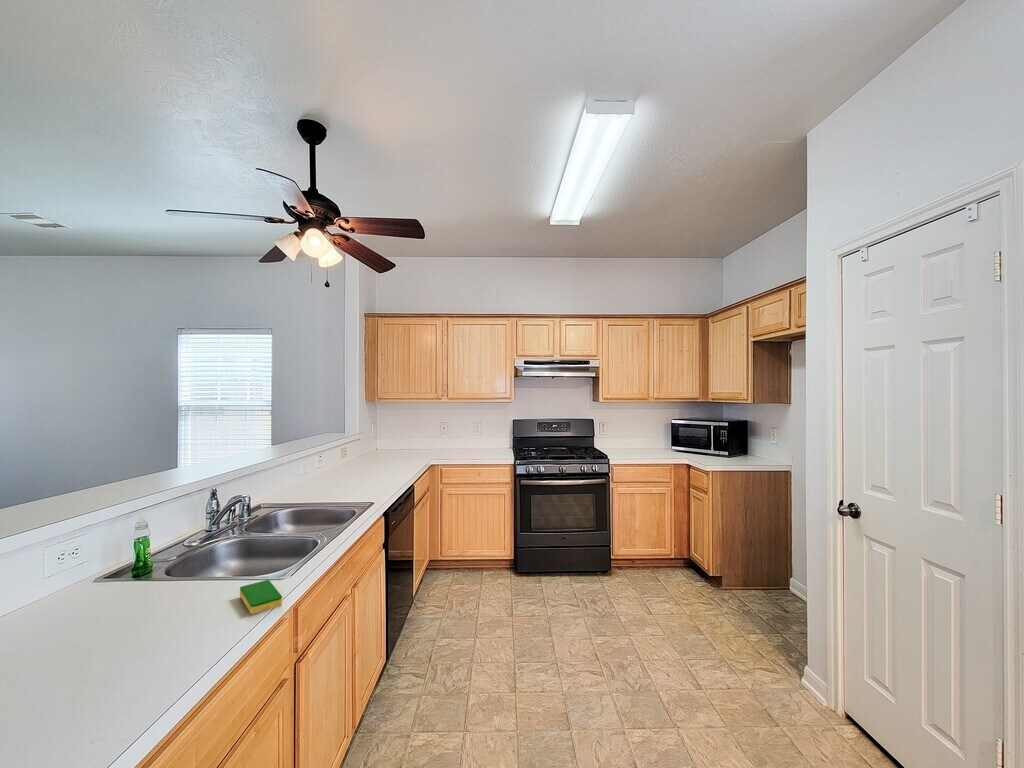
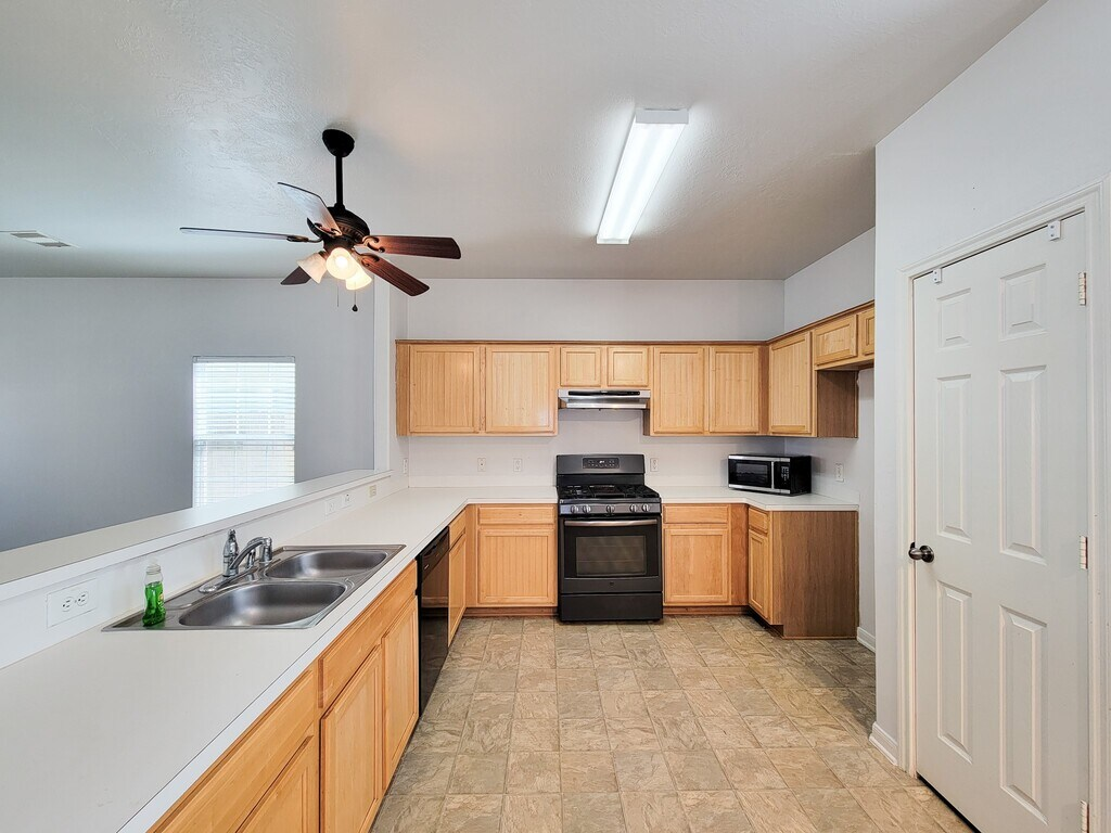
- dish sponge (260, 596)
